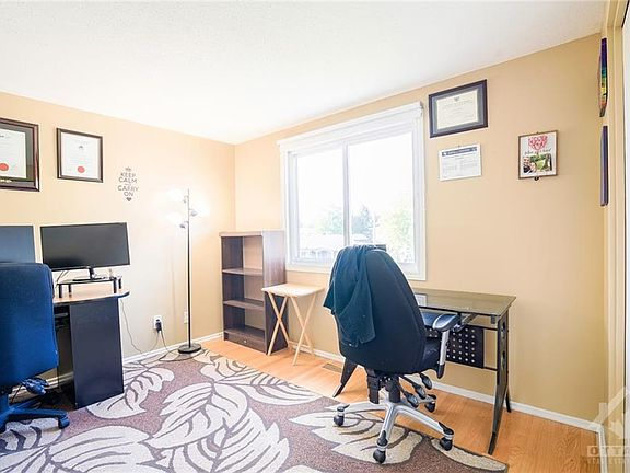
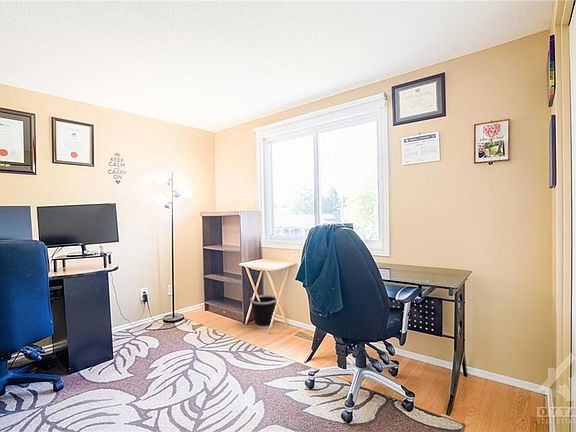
+ wastebasket (264, 311)
